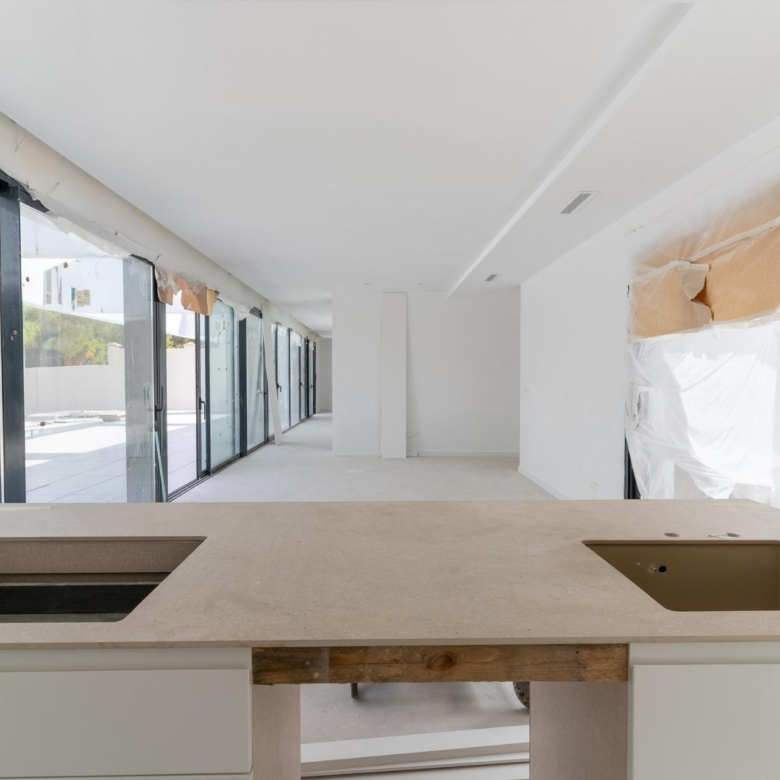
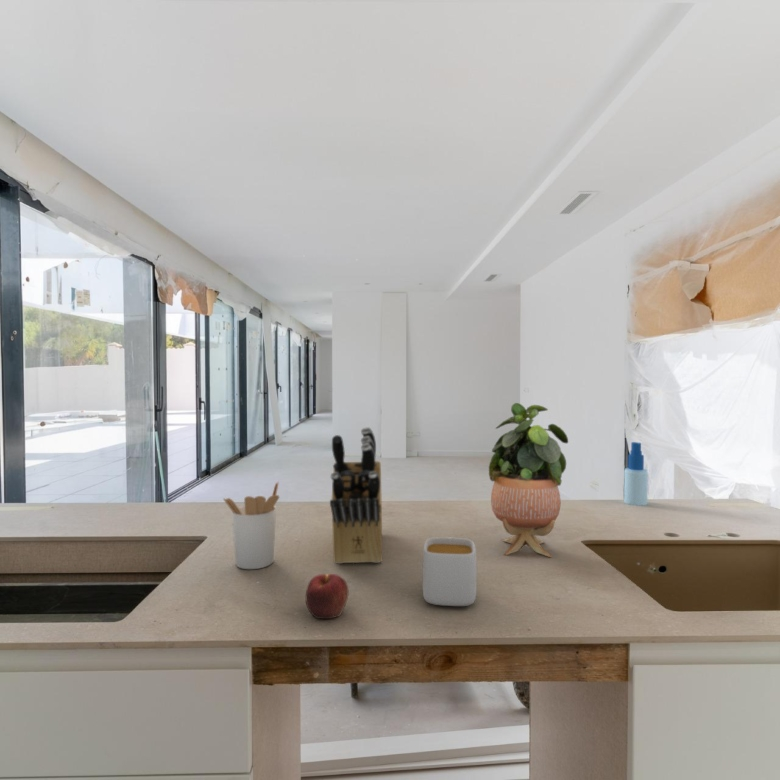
+ apple (327, 594)
+ utensil holder (257, 525)
+ mug (449, 566)
+ spray bottle (635, 472)
+ knife block (358, 487)
+ potted plant (528, 474)
